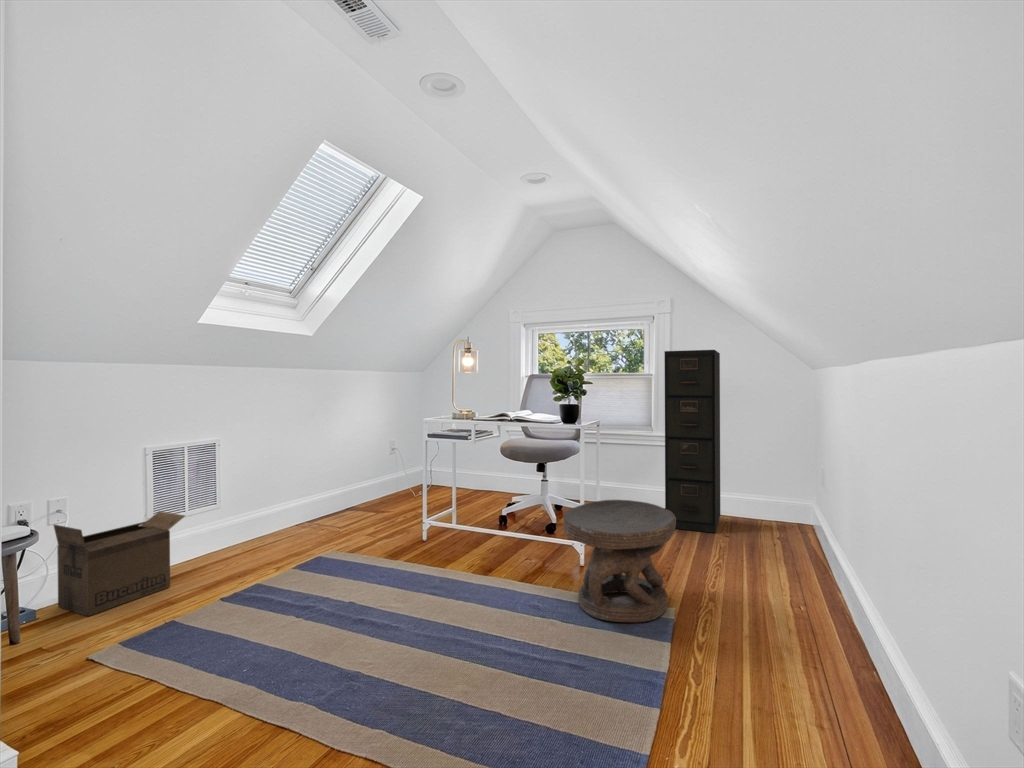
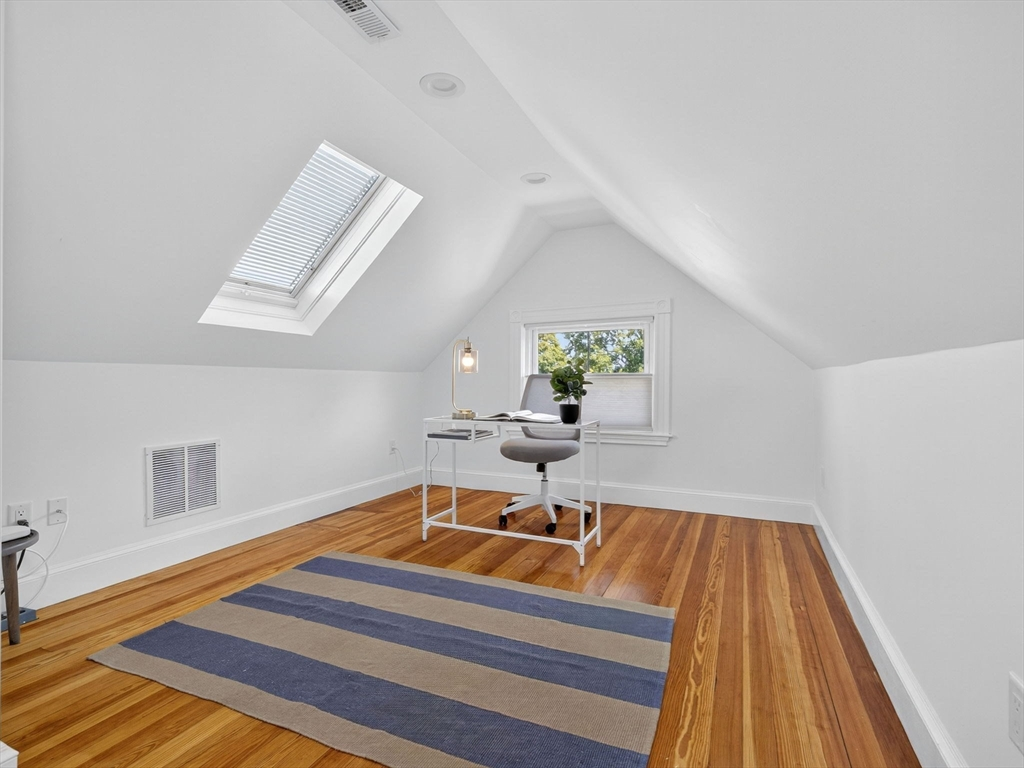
- carved stool (622, 557)
- cardboard box (124, 554)
- filing cabinet (693, 436)
